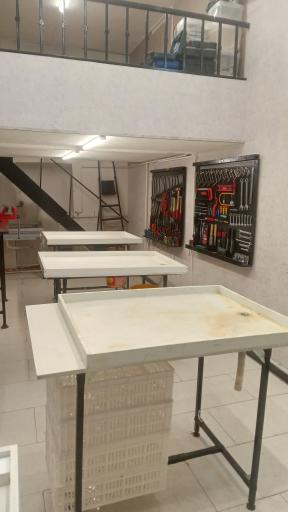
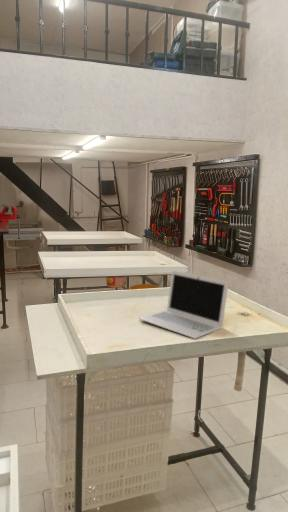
+ laptop (182, 301)
